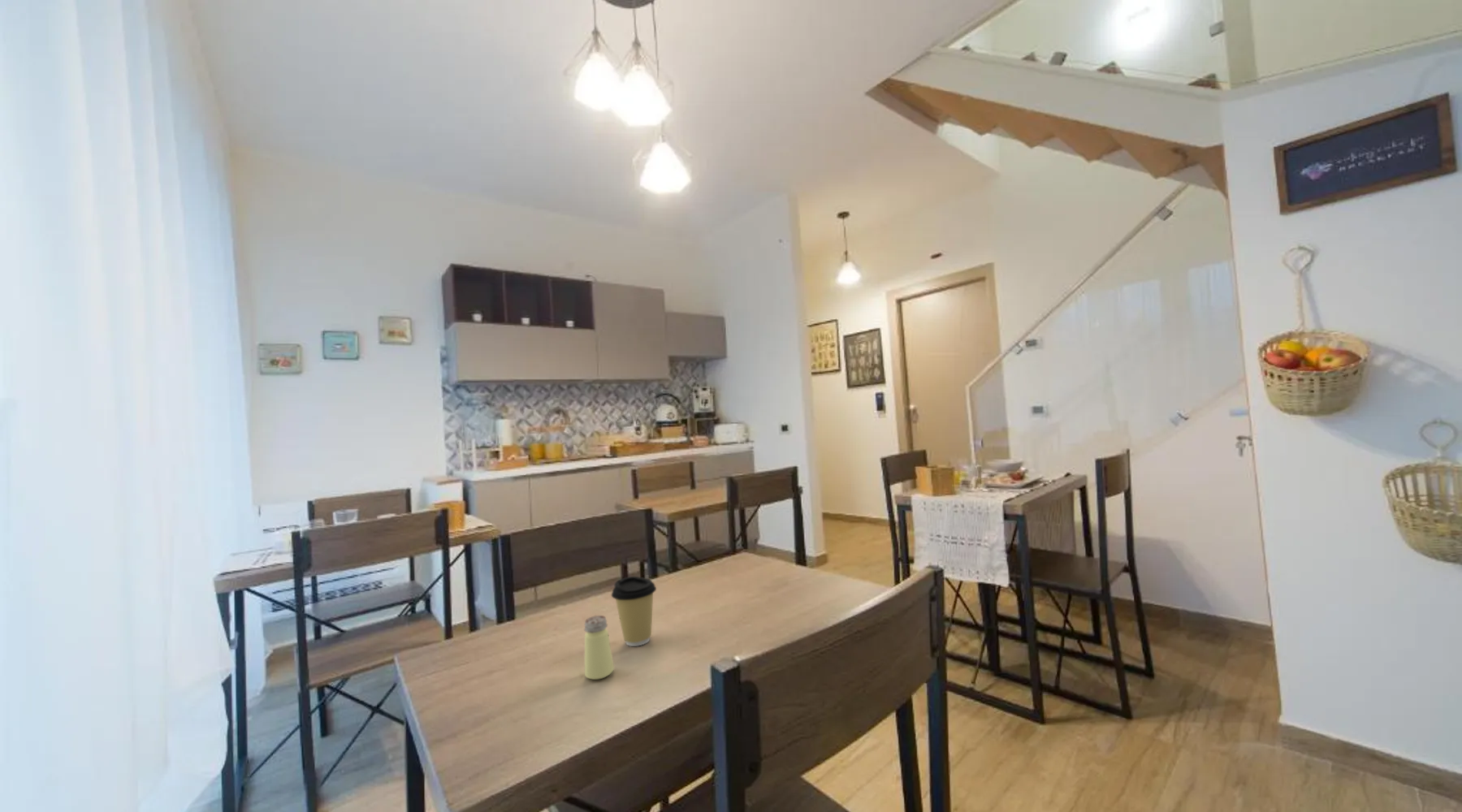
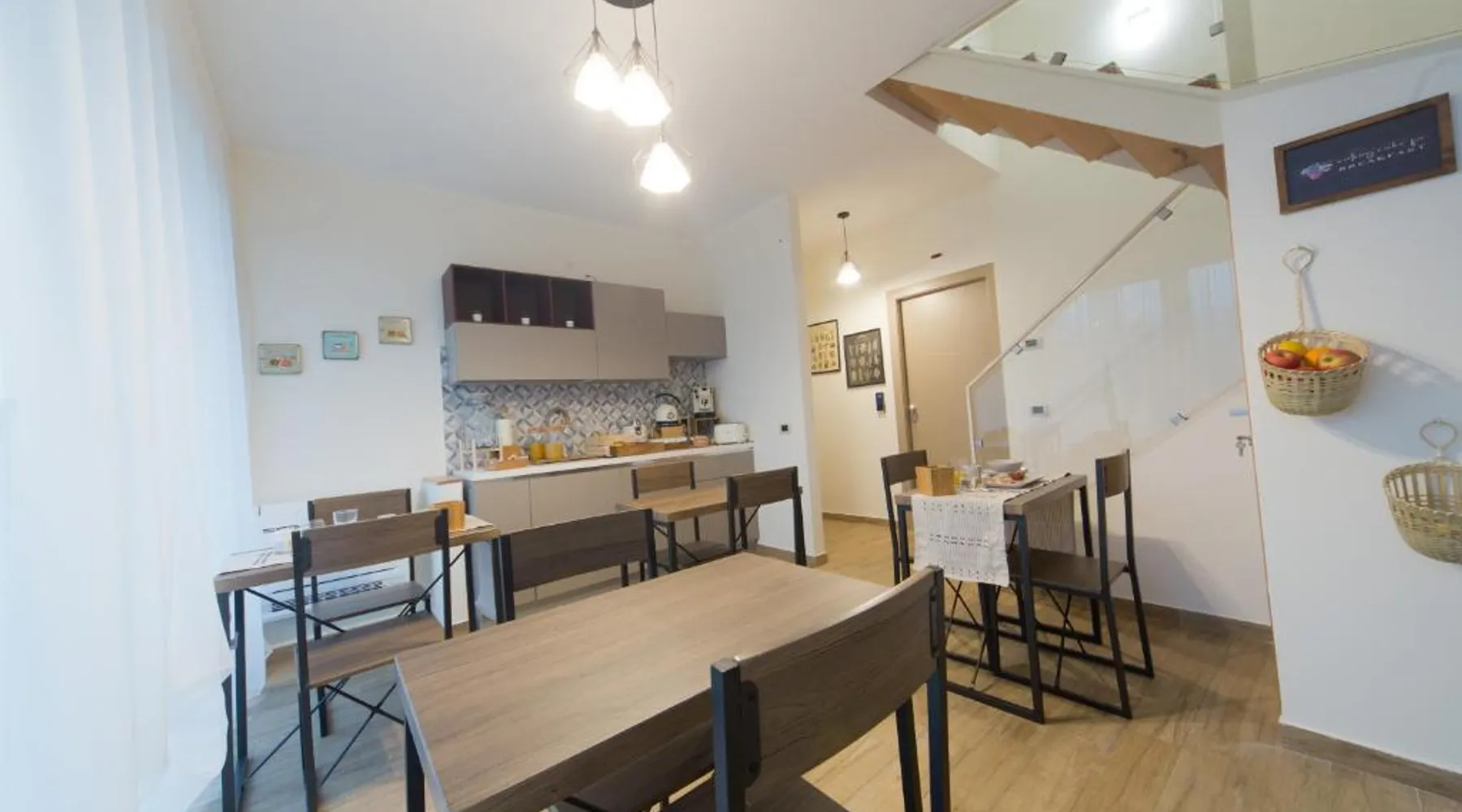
- saltshaker (597, 646)
- coffee cup (635, 611)
